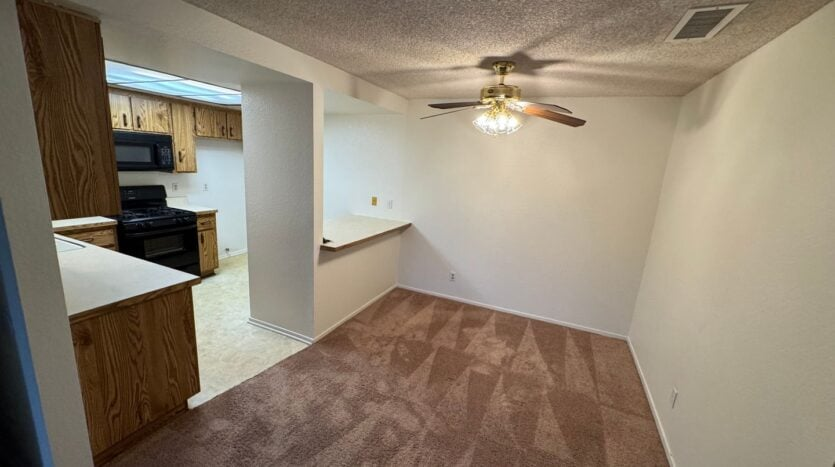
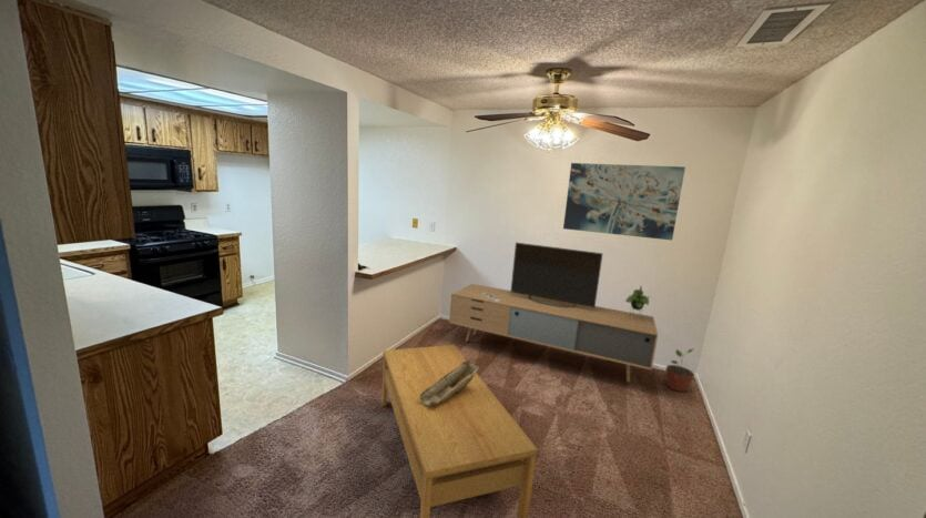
+ coffee table (441, 420)
+ media console (549, 303)
+ decorative bowl (450, 383)
+ wall art (619, 200)
+ potted plant (680, 367)
